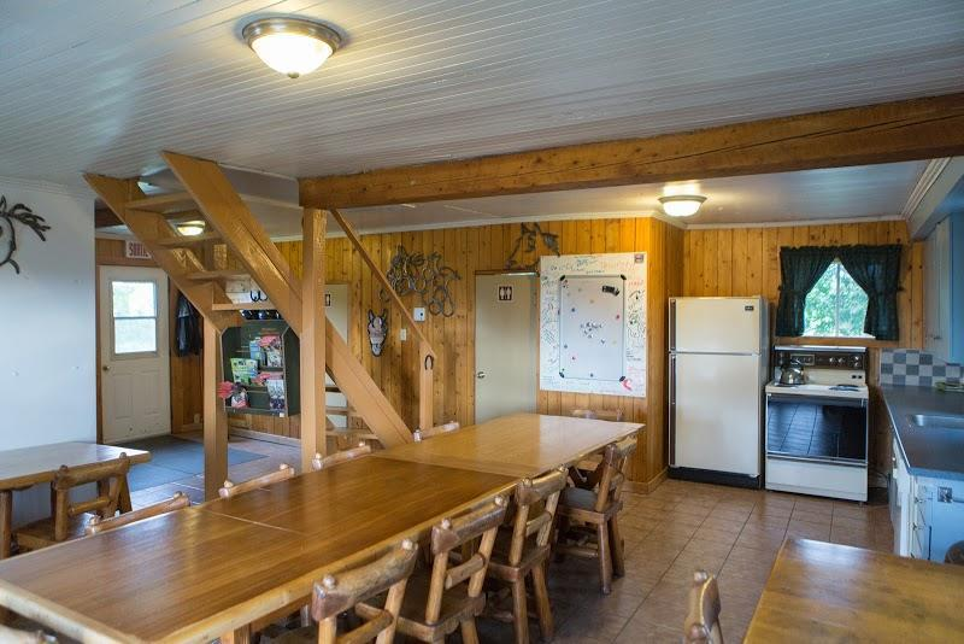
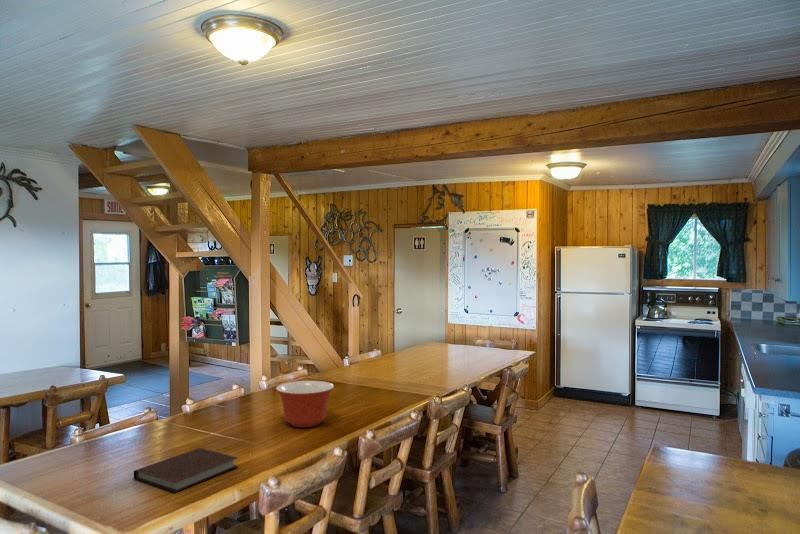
+ notebook (187, 468)
+ mixing bowl (305, 404)
